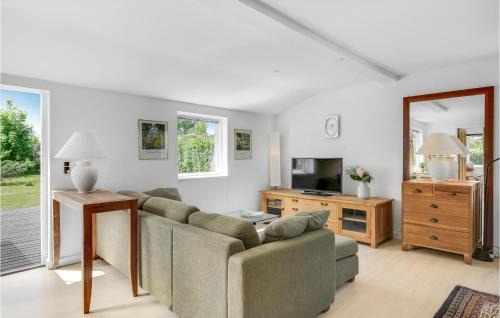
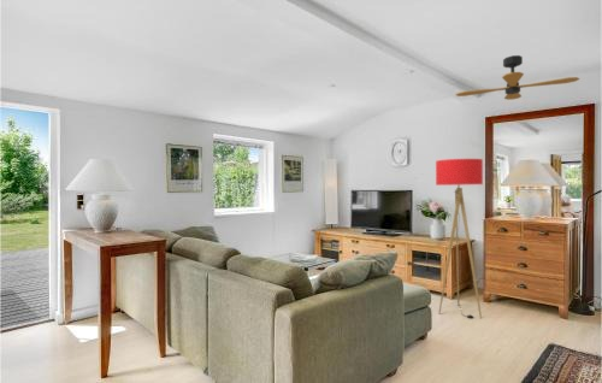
+ floor lamp (458, 237)
+ ceiling fan (512, 75)
